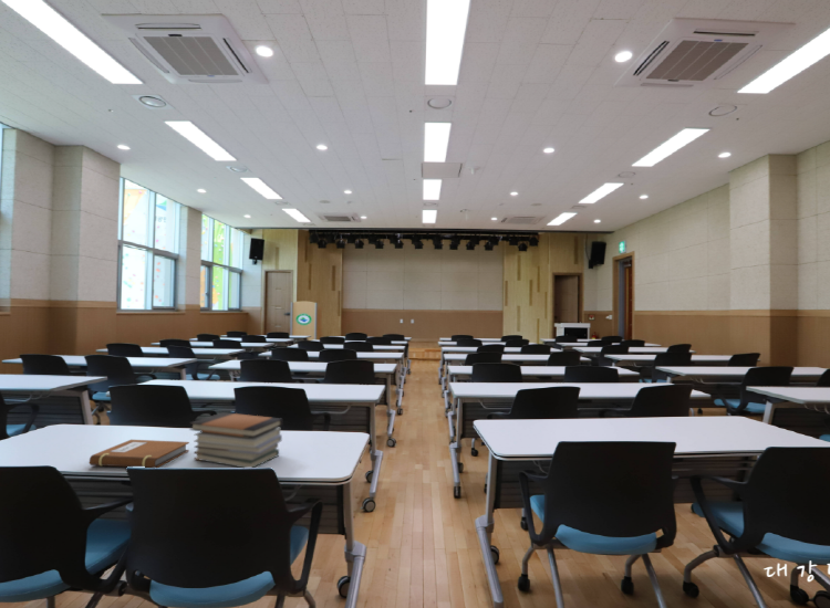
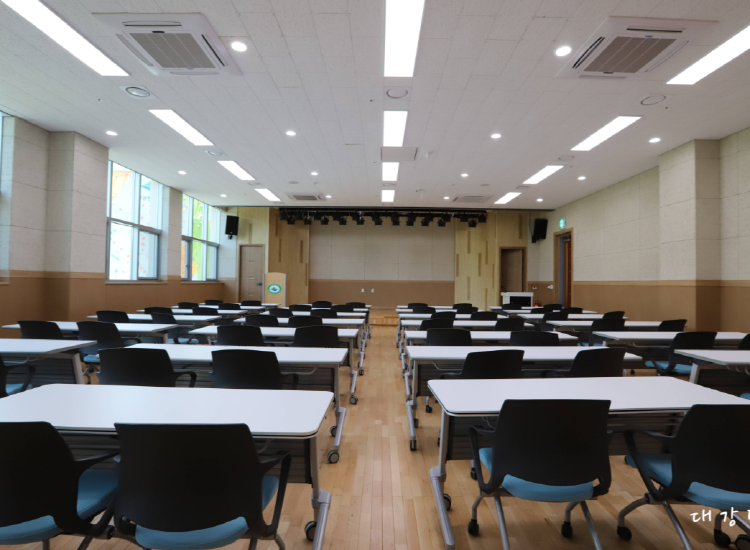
- notebook (139, 452)
- book stack (237, 439)
